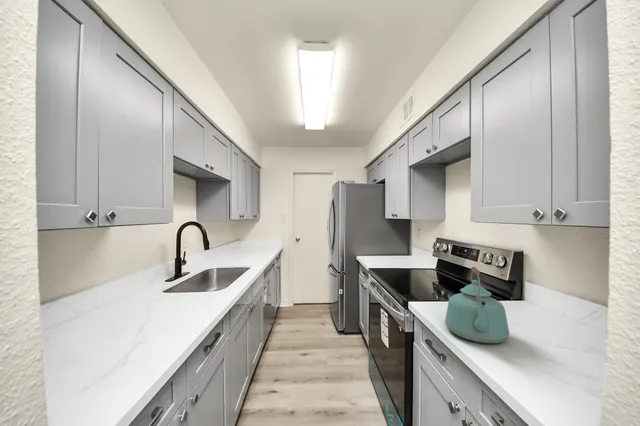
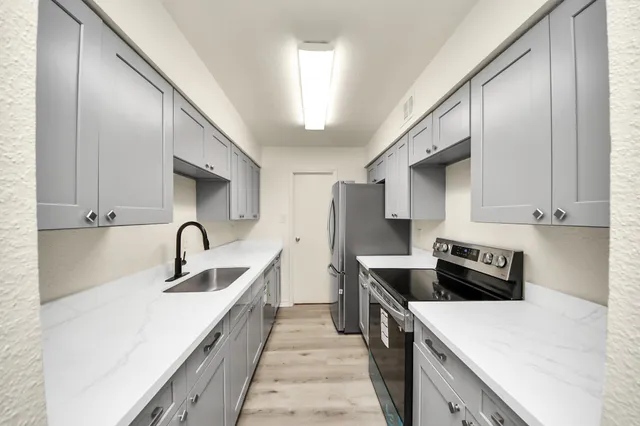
- kettle (476, 302)
